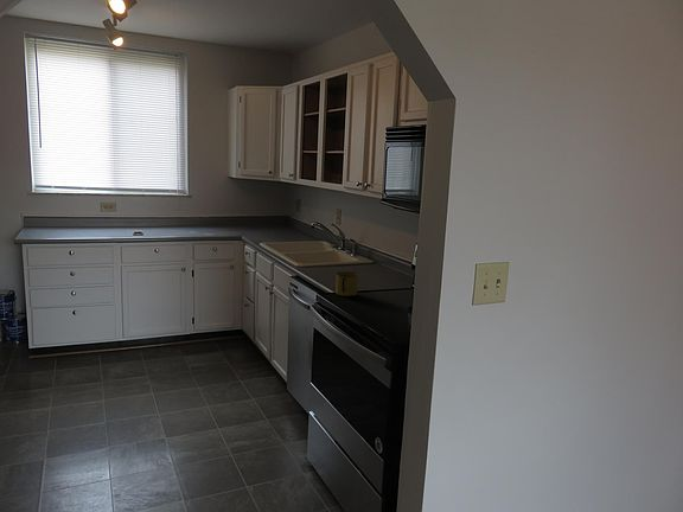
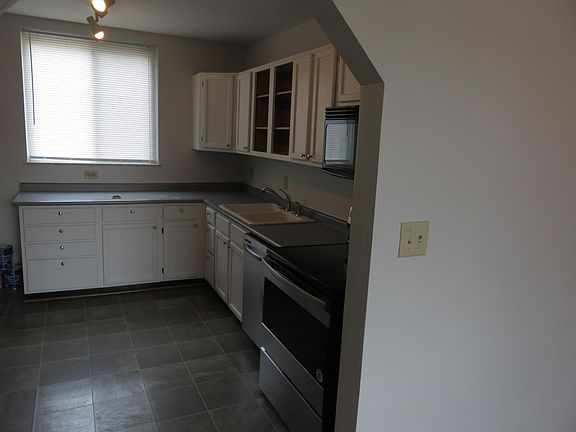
- mug (346, 284)
